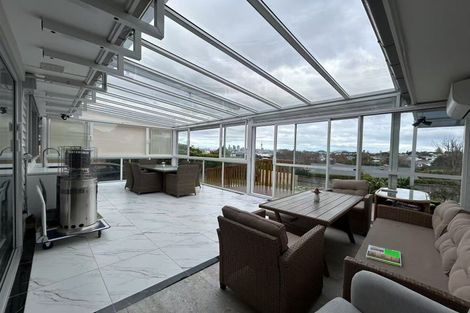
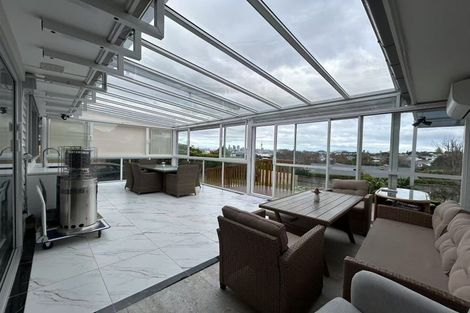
- magazine (383, 254)
